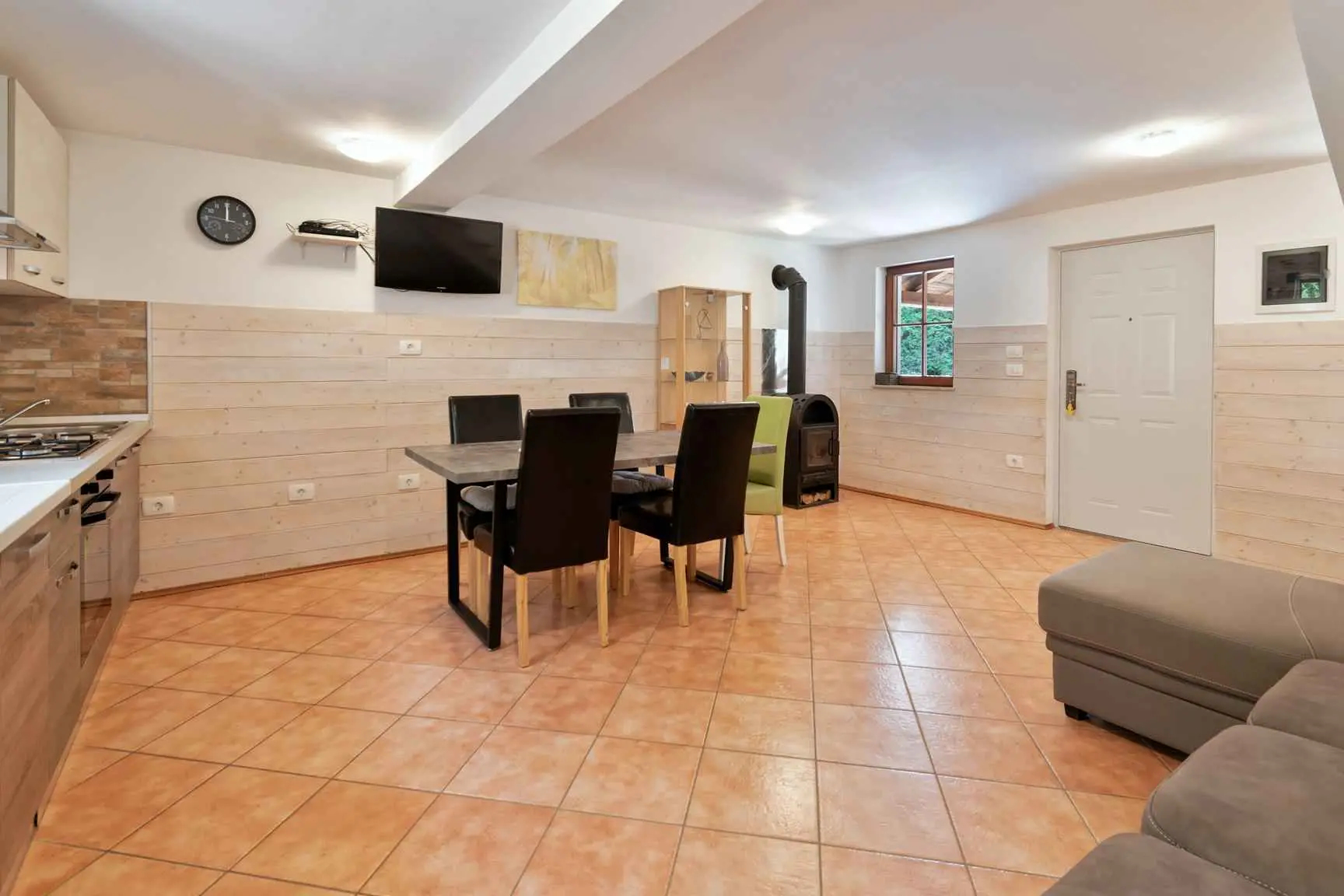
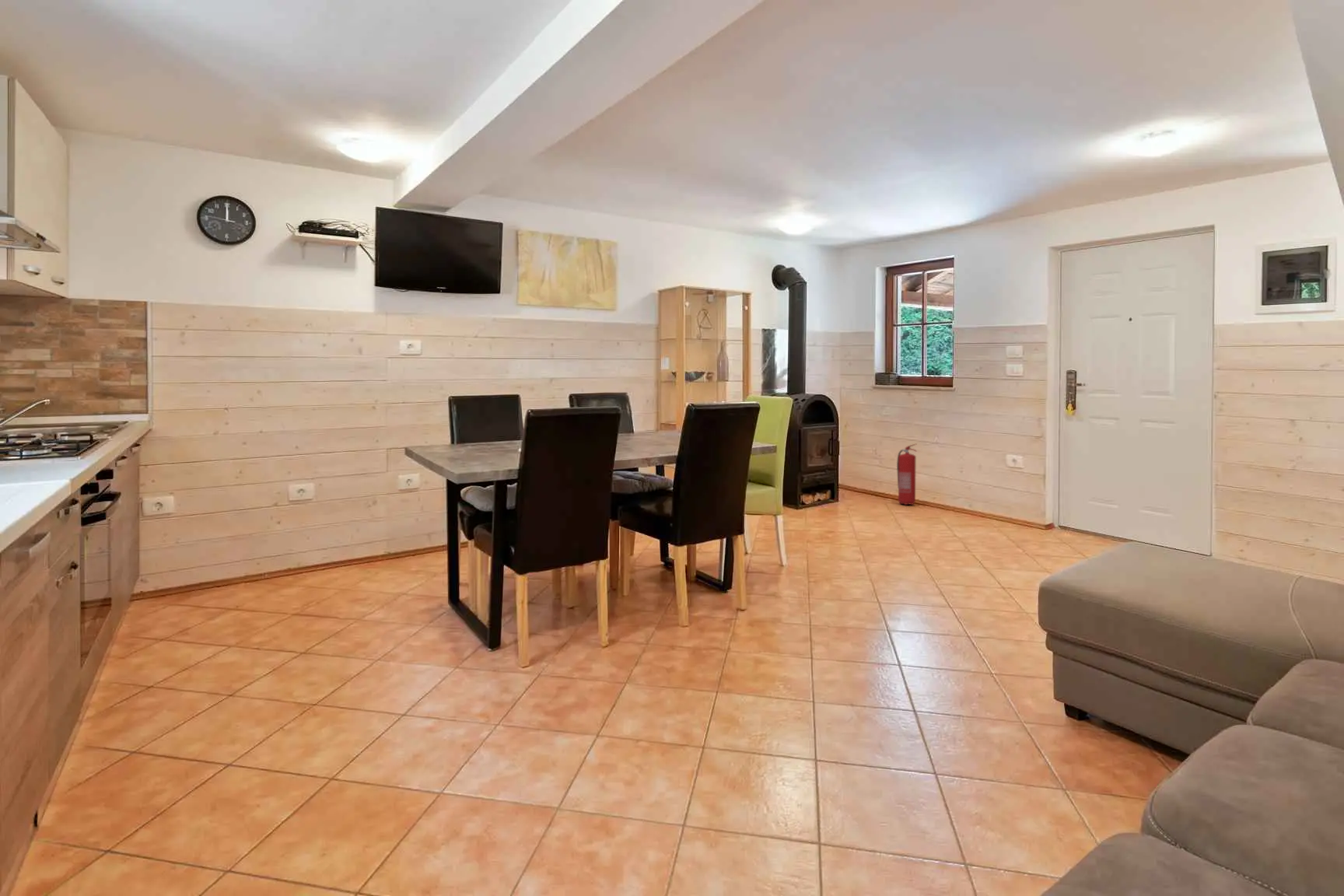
+ fire extinguisher (906, 474)
